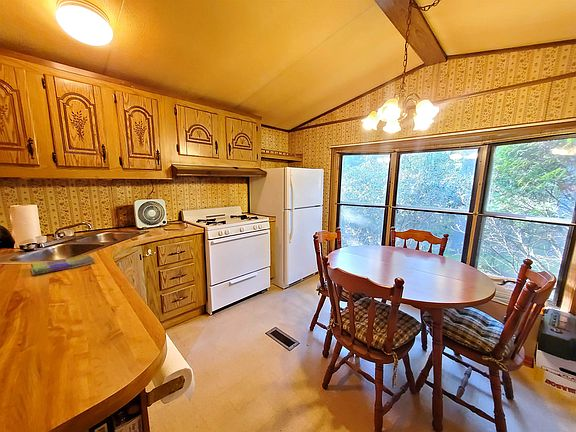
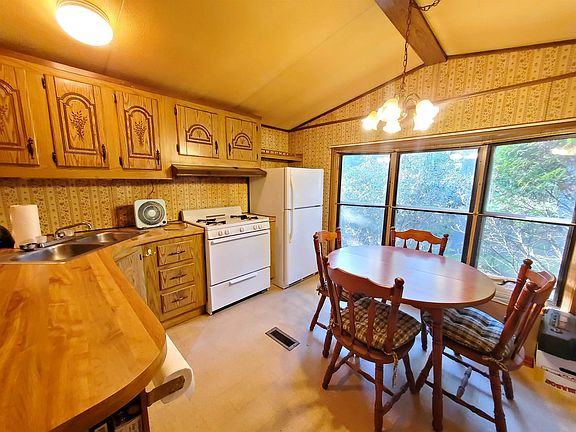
- dish towel (64, 263)
